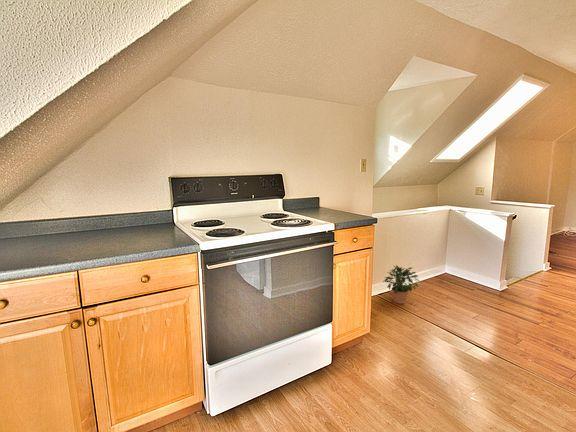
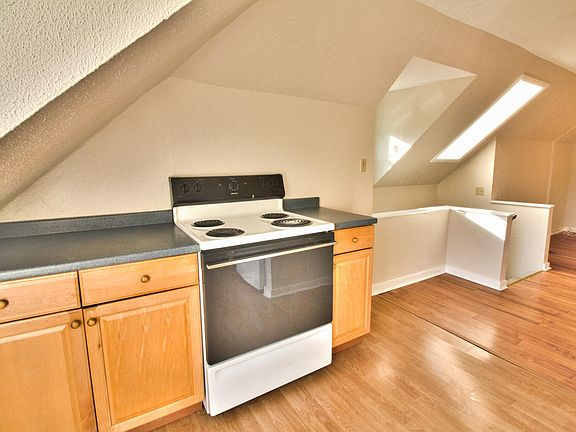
- potted plant (402, 281)
